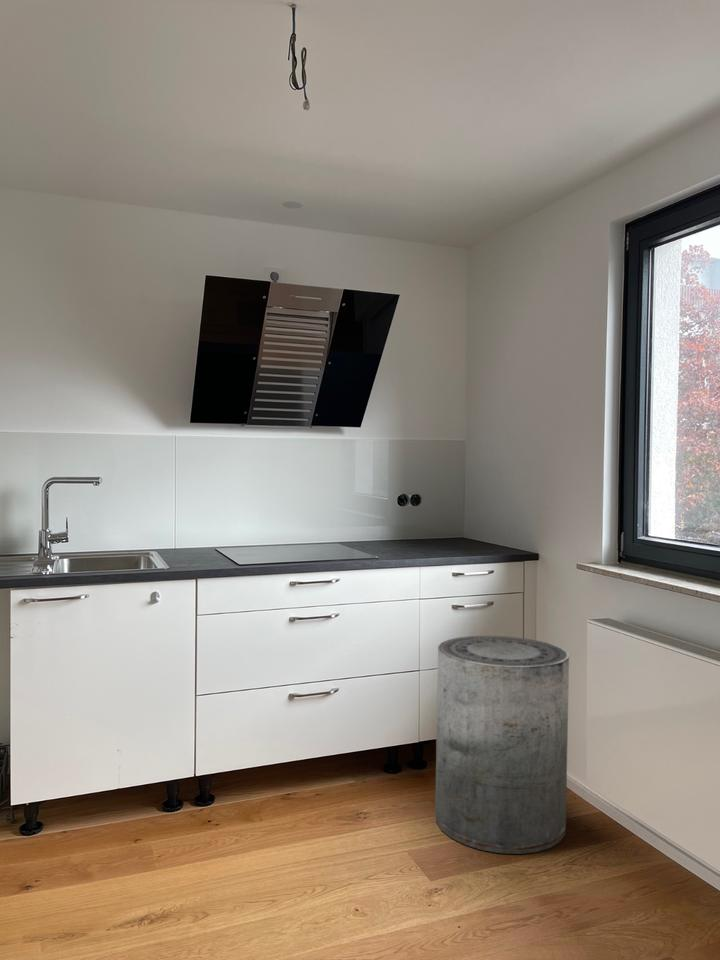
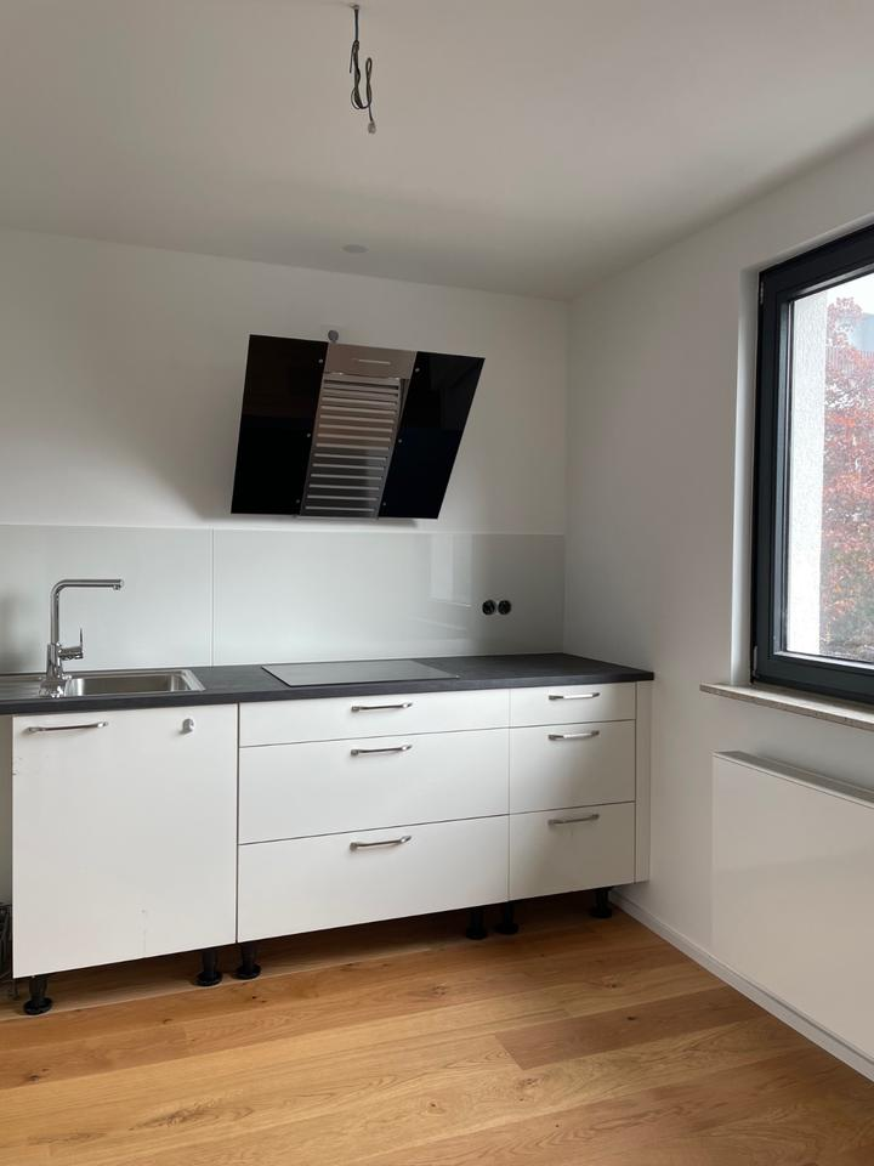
- trash can (501, 735)
